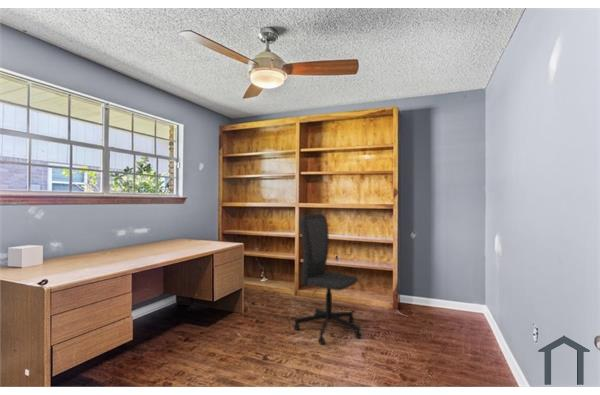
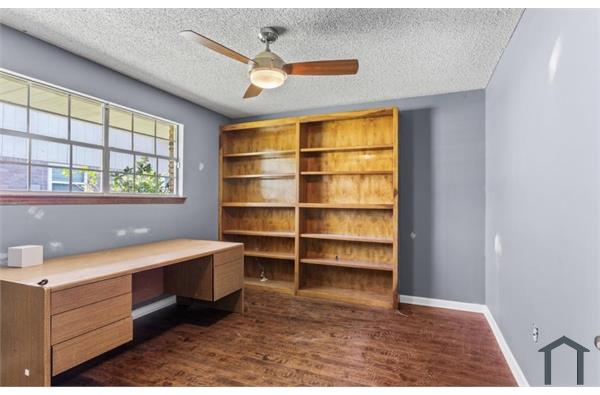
- office chair (331, 272)
